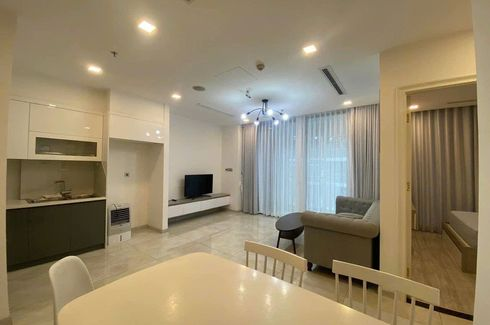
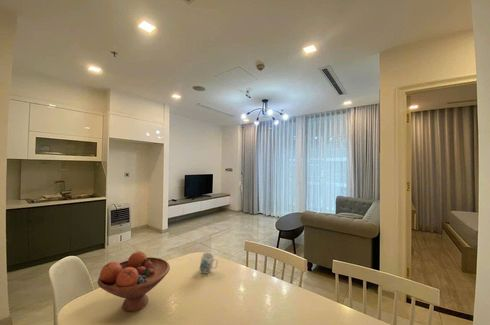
+ mug (208, 262)
+ fruit bowl (136, 281)
